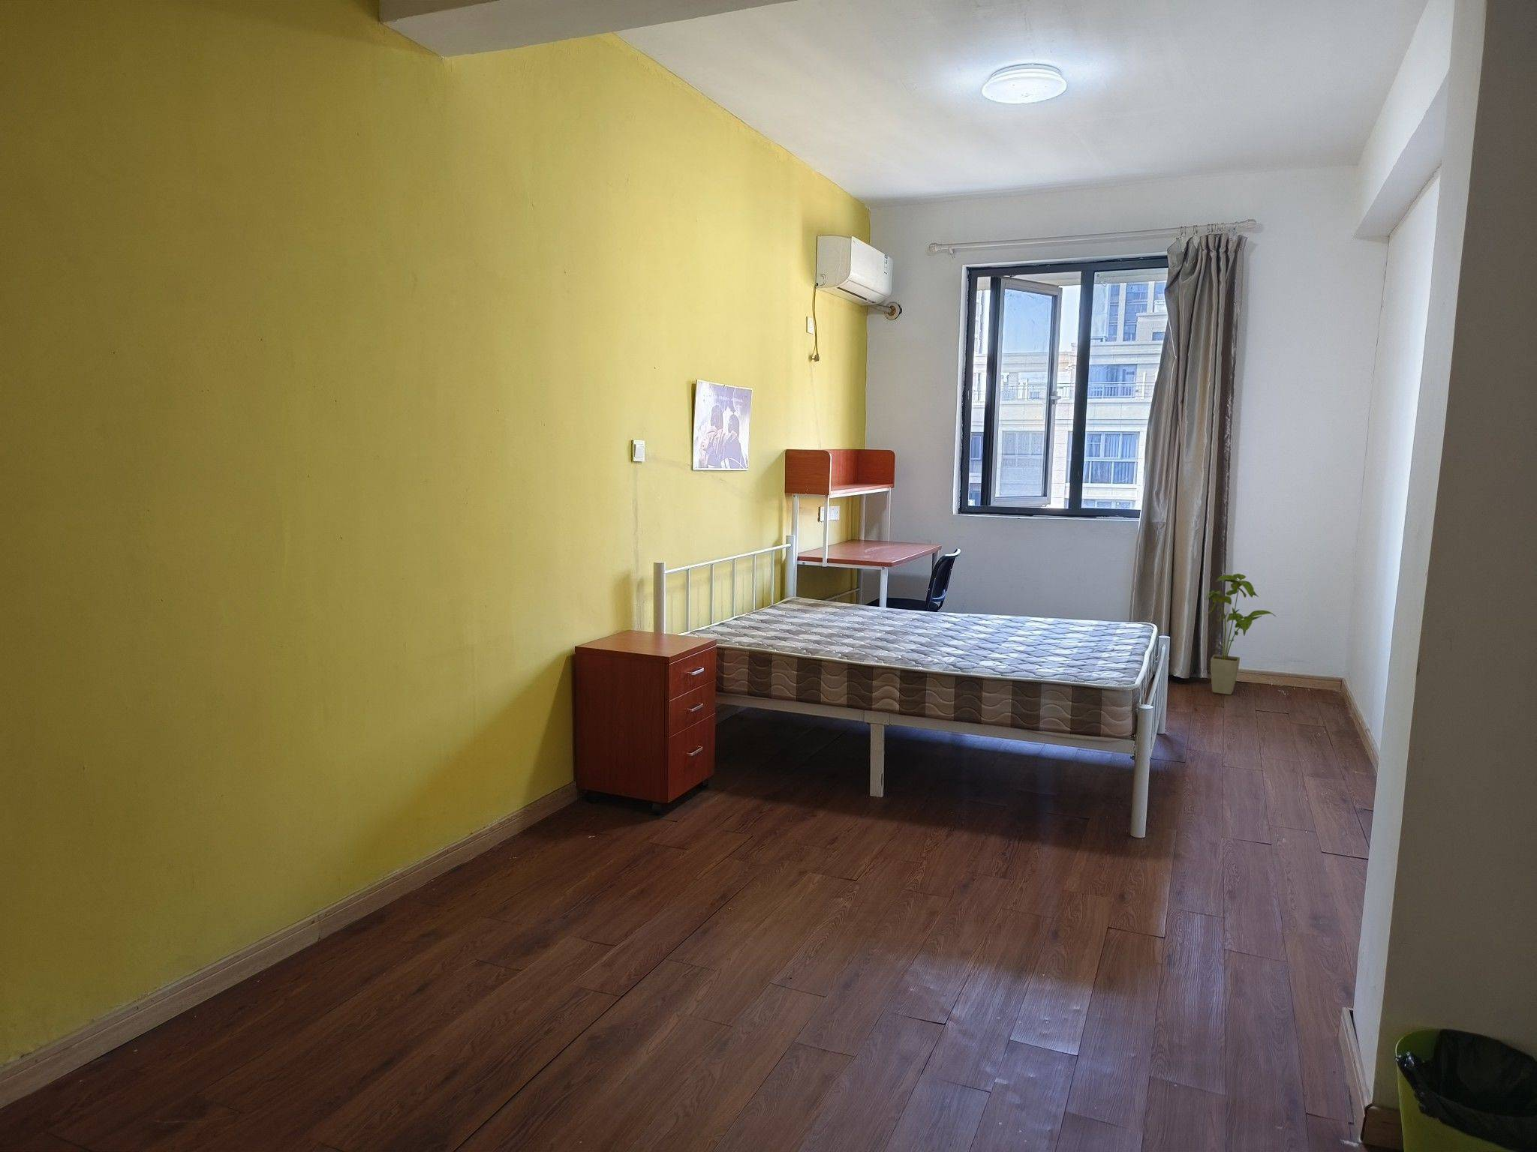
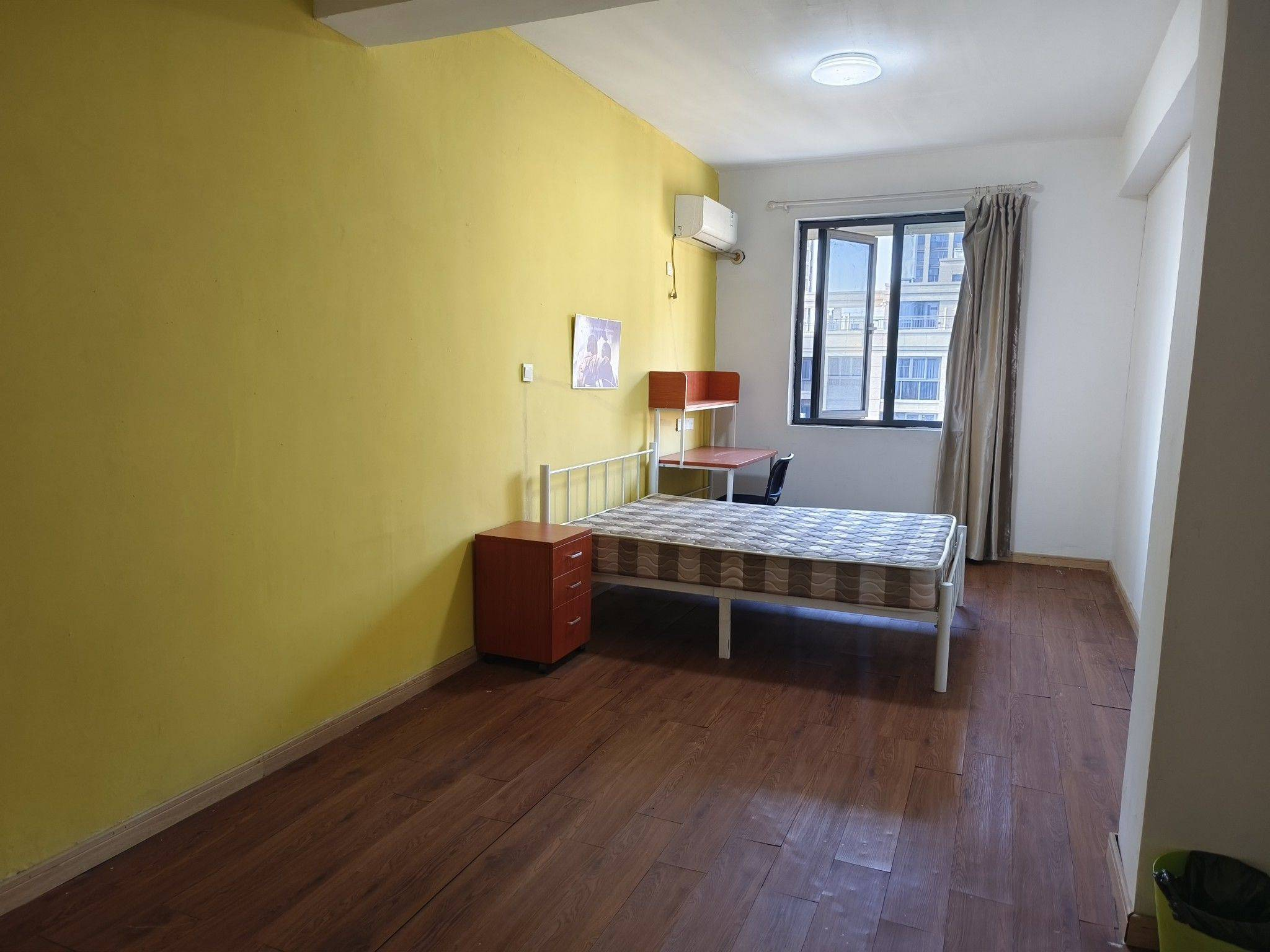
- house plant (1236, 634)
